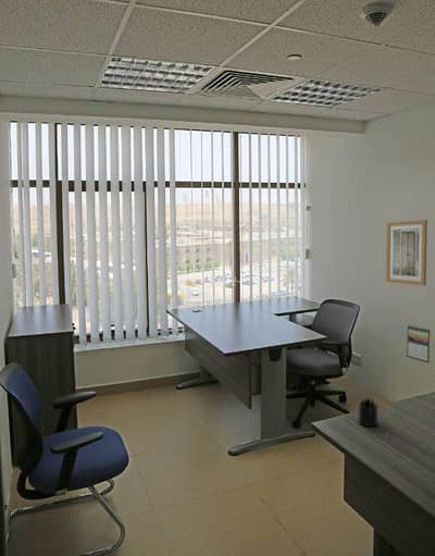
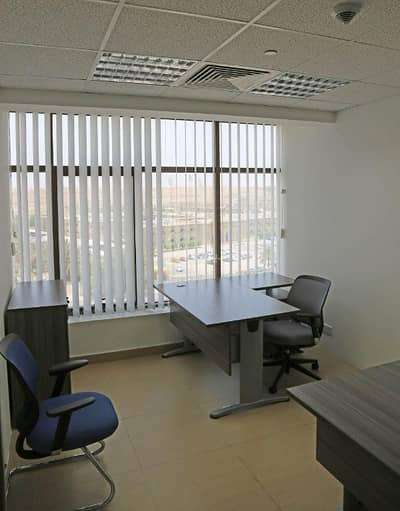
- pen holder (368, 409)
- calendar (418, 343)
- wall art (405, 252)
